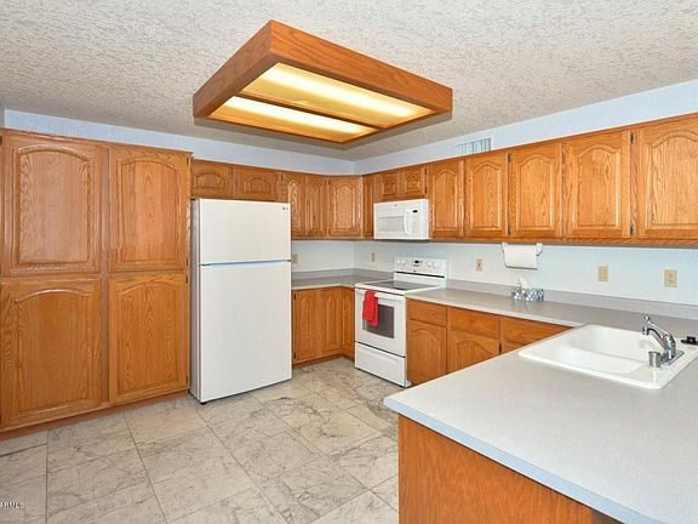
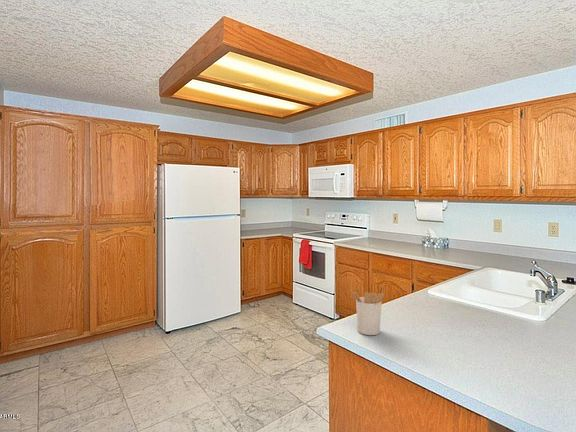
+ utensil holder (370, 310)
